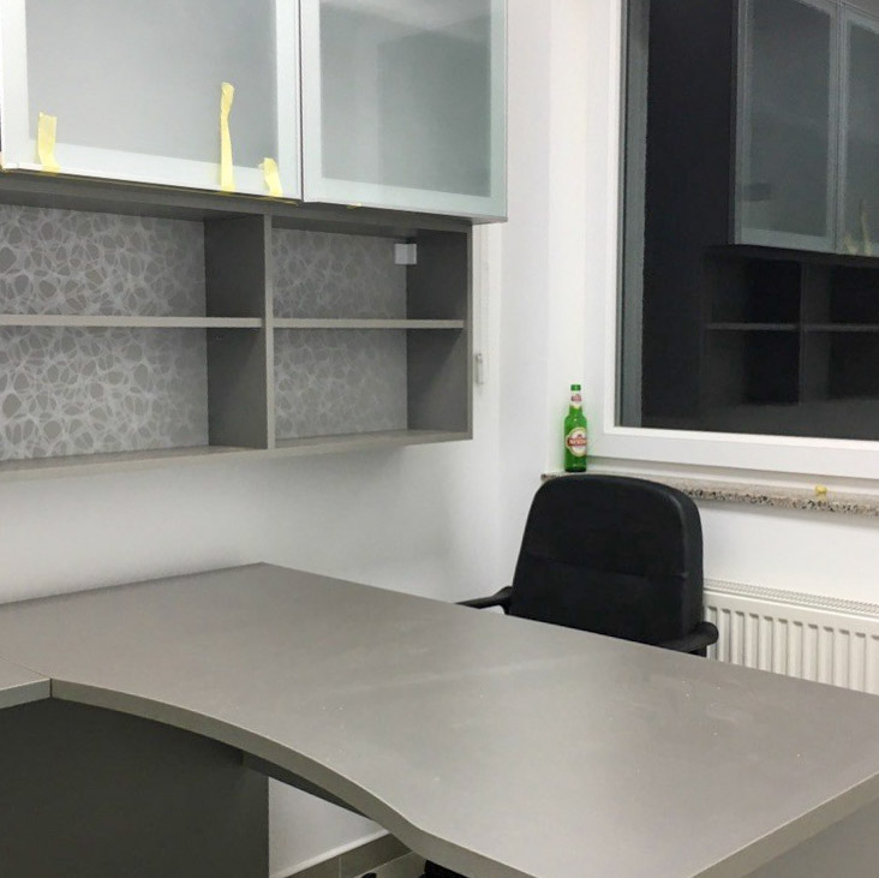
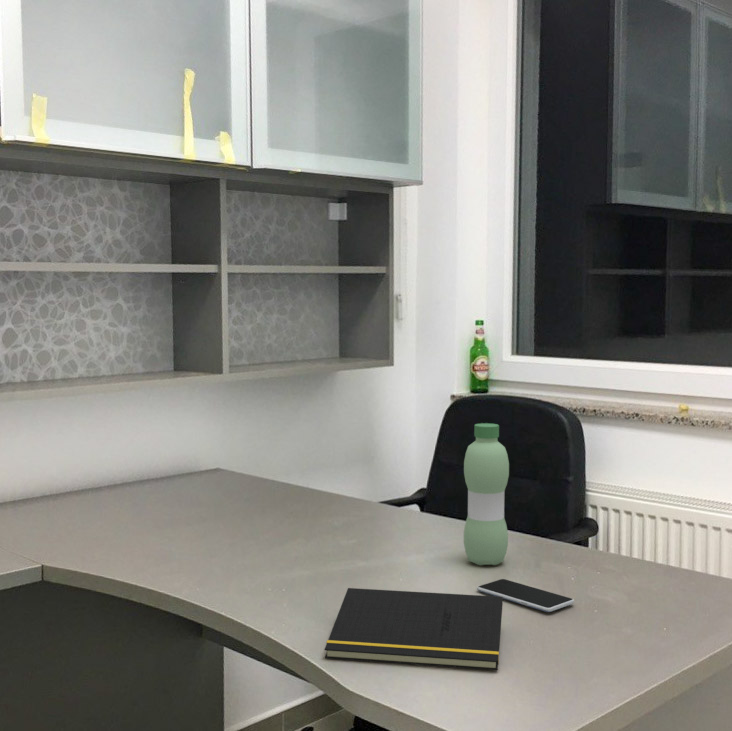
+ water bottle (486, 493)
+ smartphone (524, 594)
+ notepad (417, 626)
